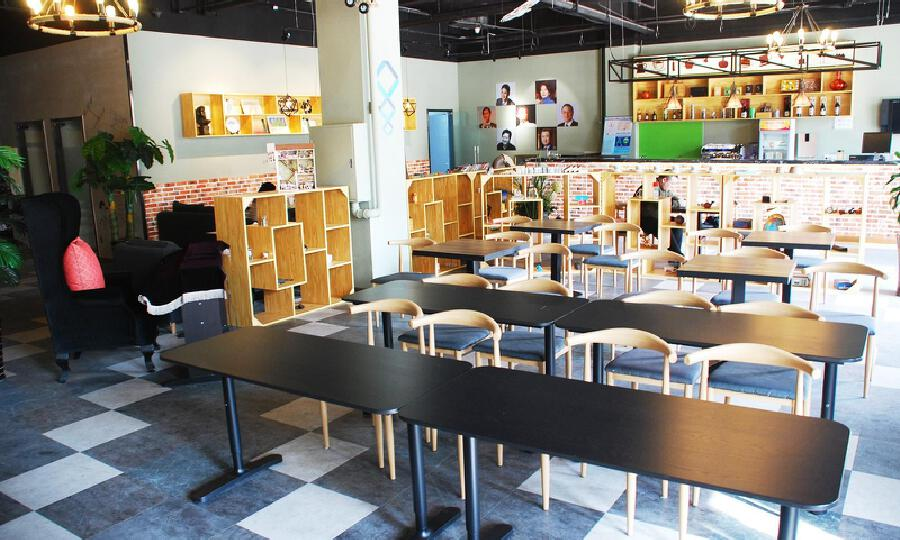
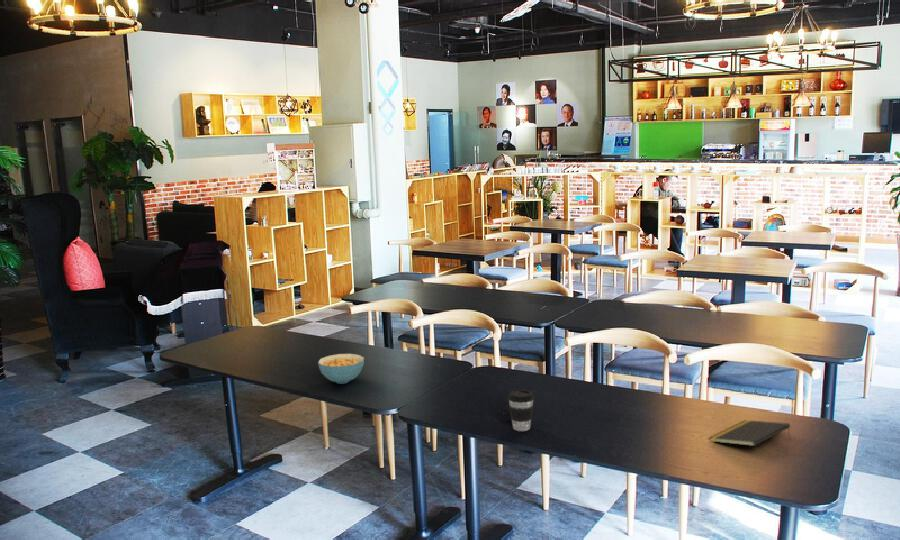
+ notepad (749, 432)
+ coffee cup (521, 410)
+ cereal bowl (341, 370)
